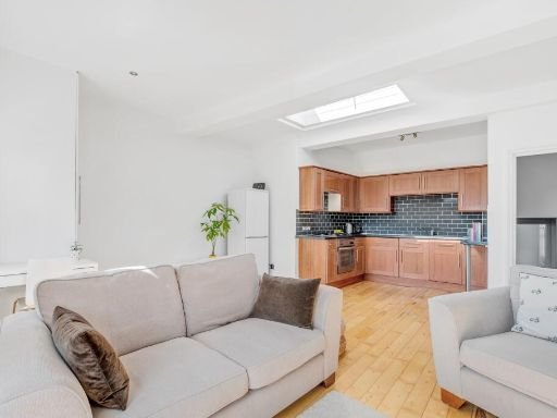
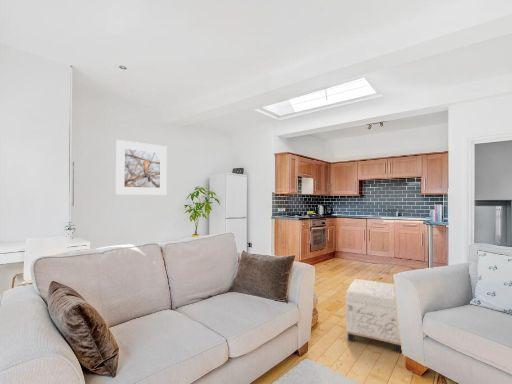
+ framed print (142, 169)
+ ottoman (375, 311)
